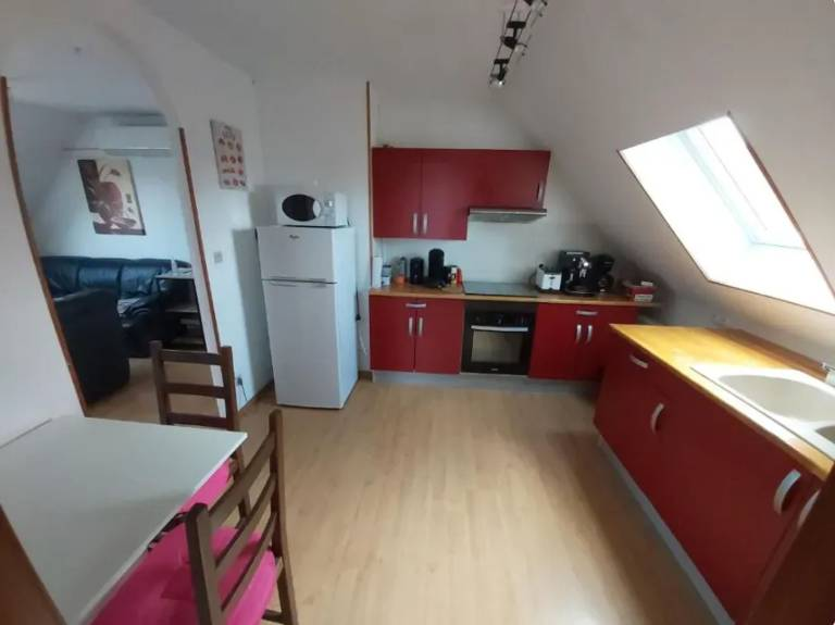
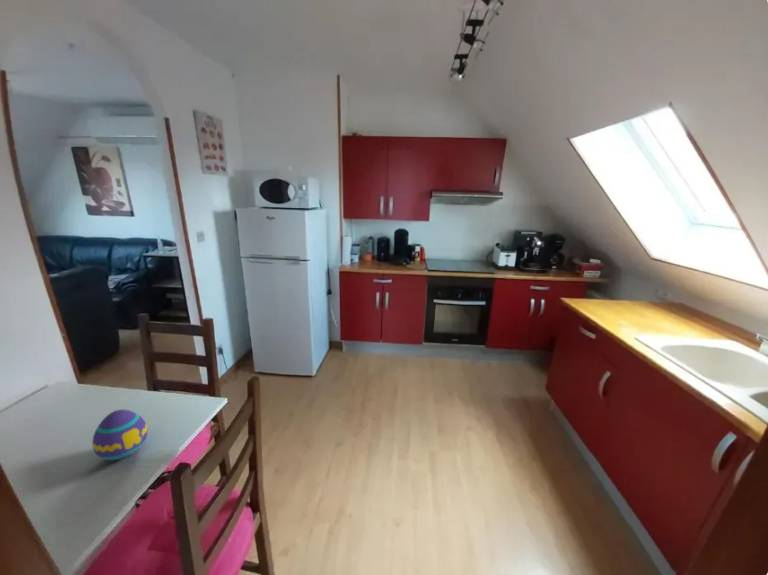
+ decorative egg (120, 433)
